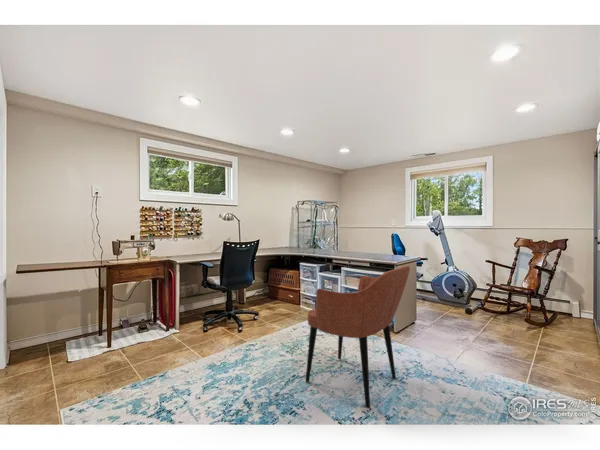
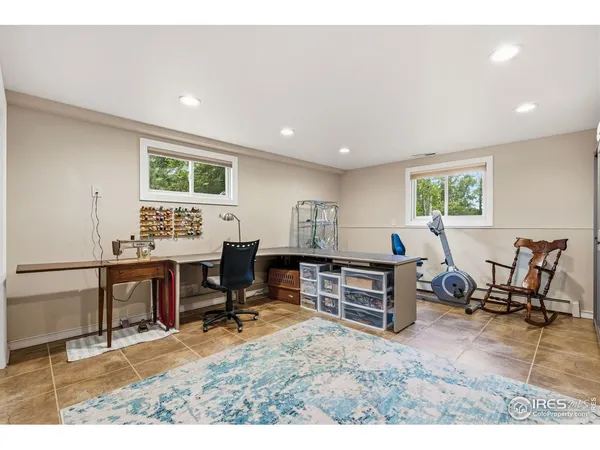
- armchair (357, 322)
